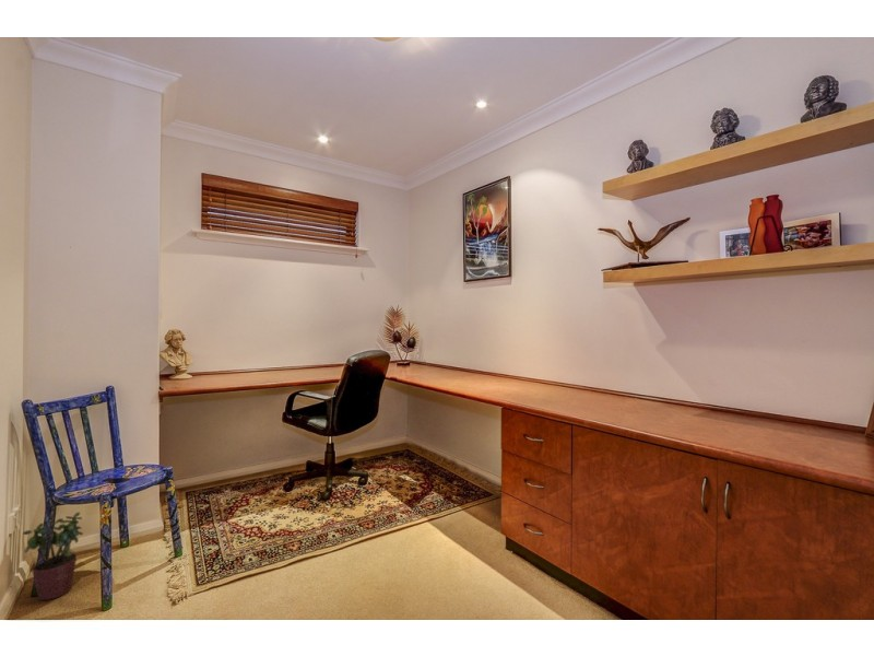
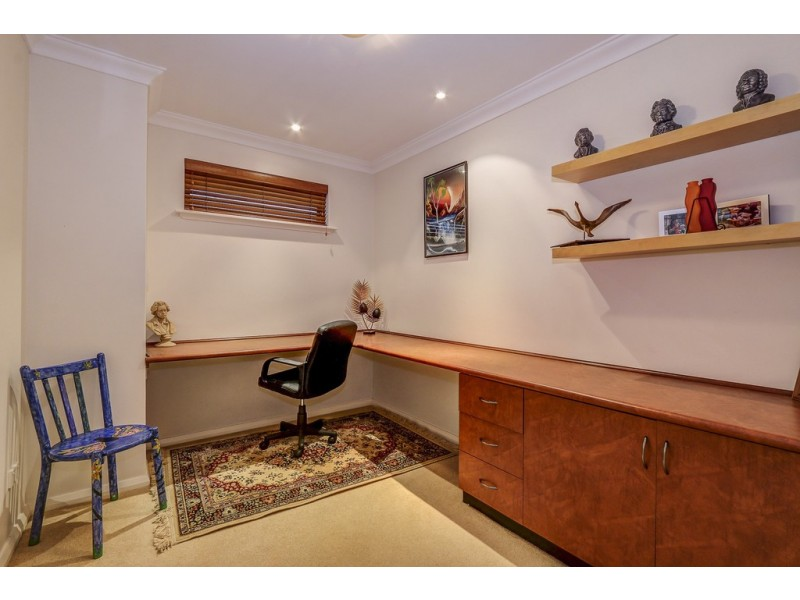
- potted plant (52, 555)
